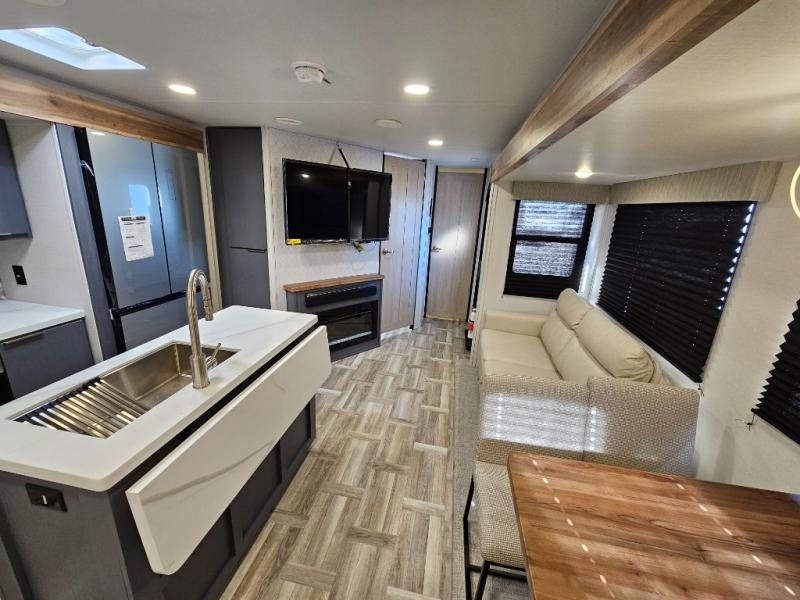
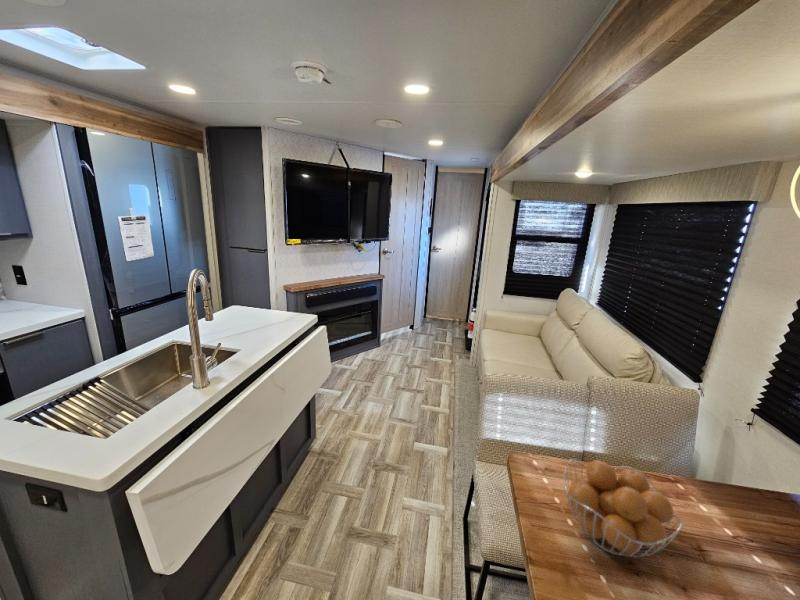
+ fruit basket (614, 507)
